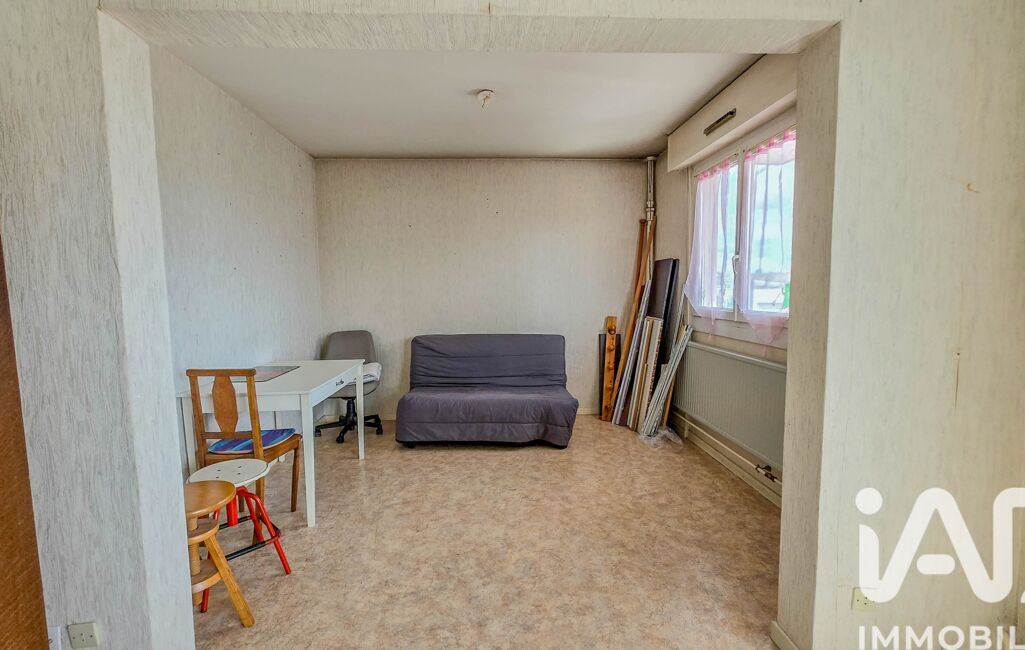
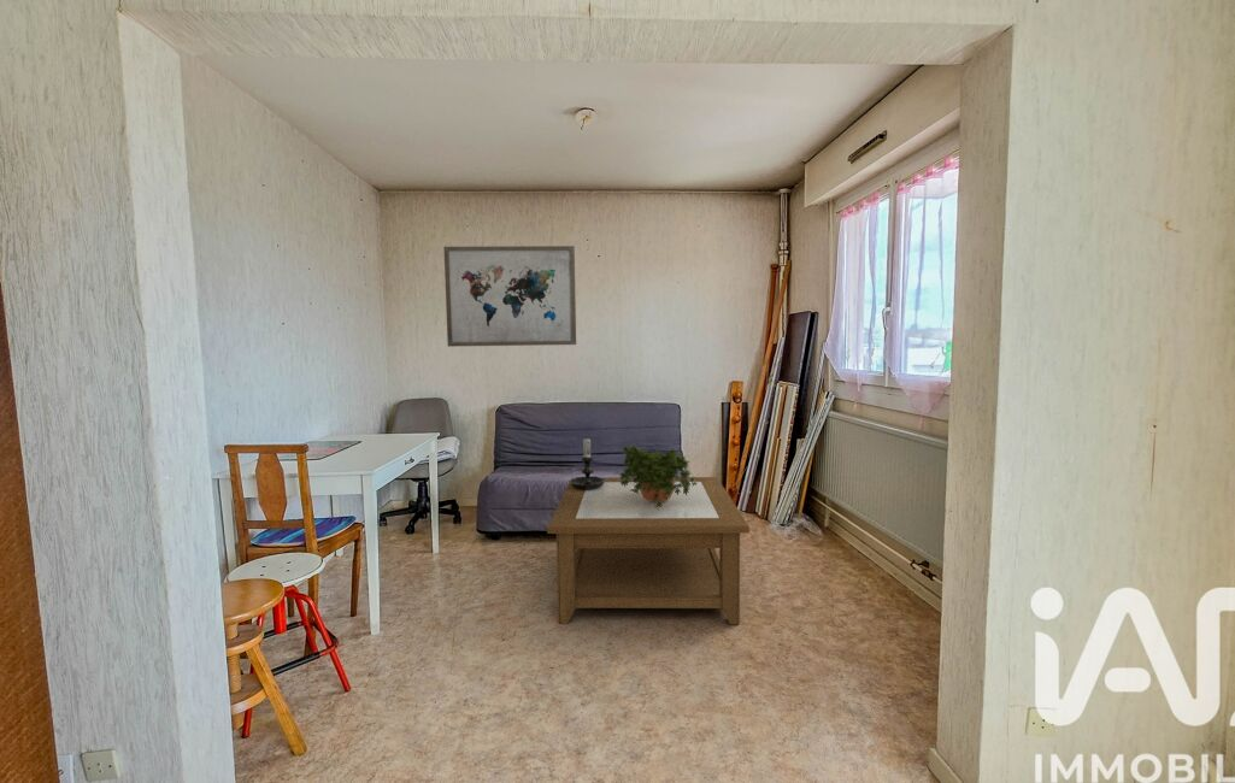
+ coffee table (646, 541)
+ candle holder (587, 460)
+ wall art (511, 296)
+ potted plant (657, 471)
